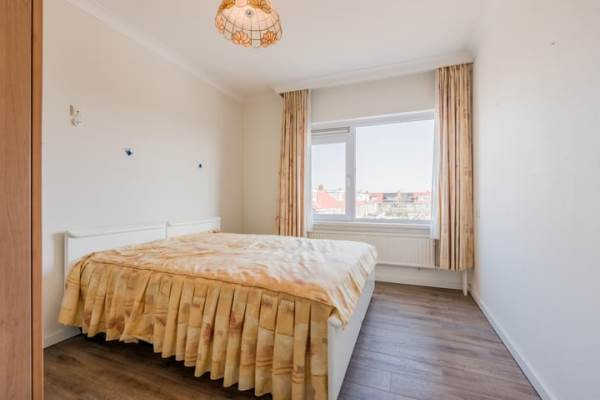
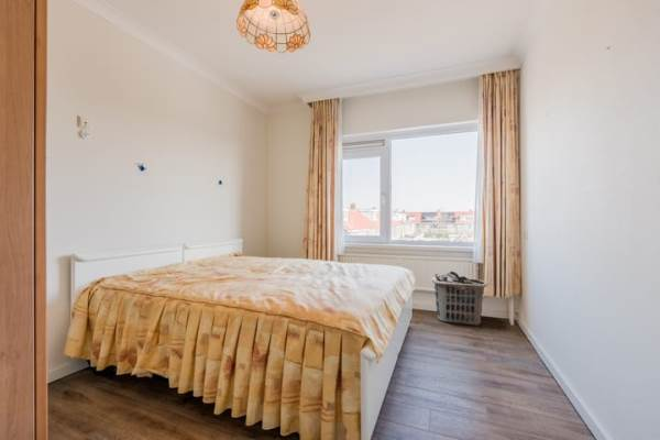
+ clothes hamper (458, 296)
